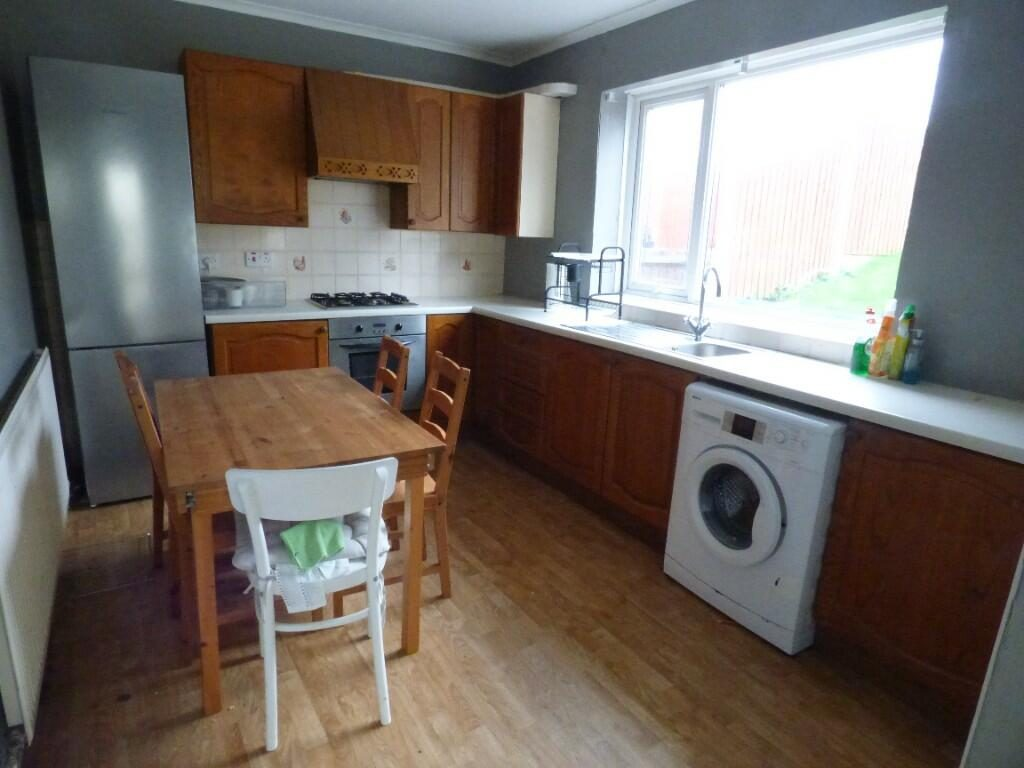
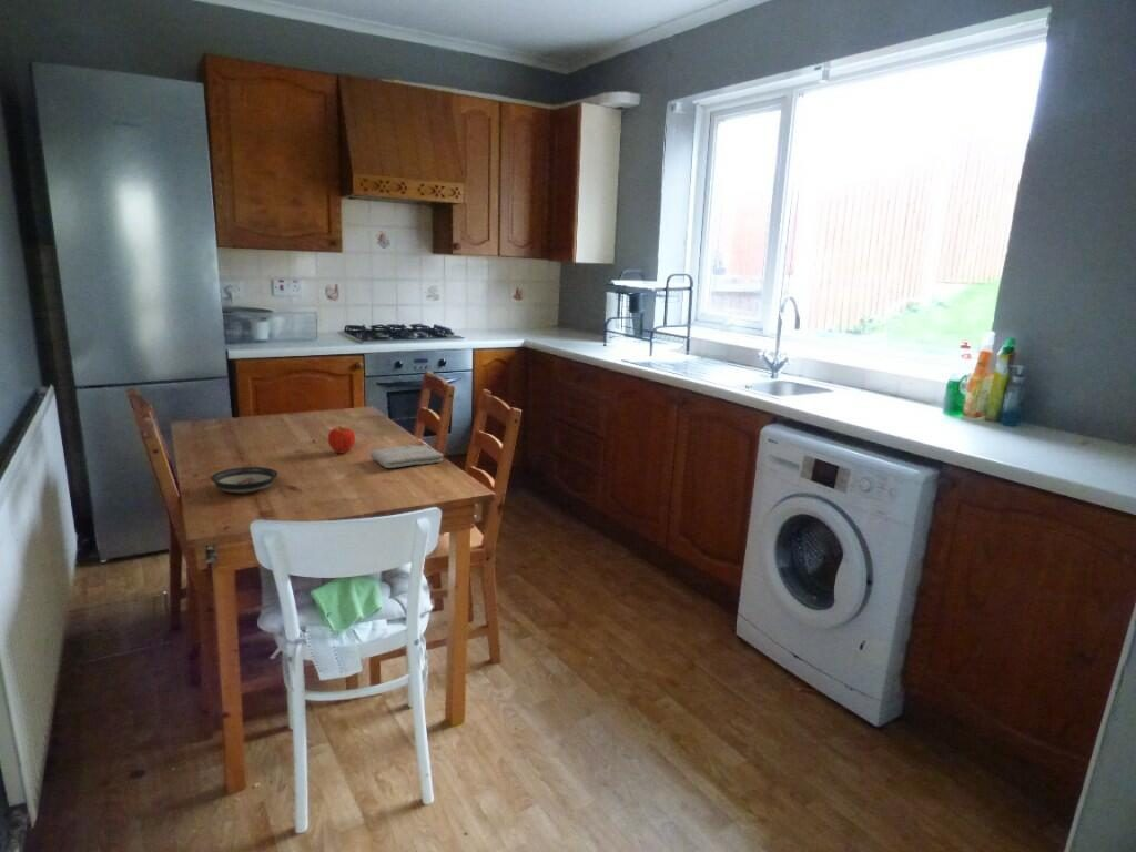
+ fruit (342, 438)
+ saucer (245, 481)
+ washcloth (407, 455)
